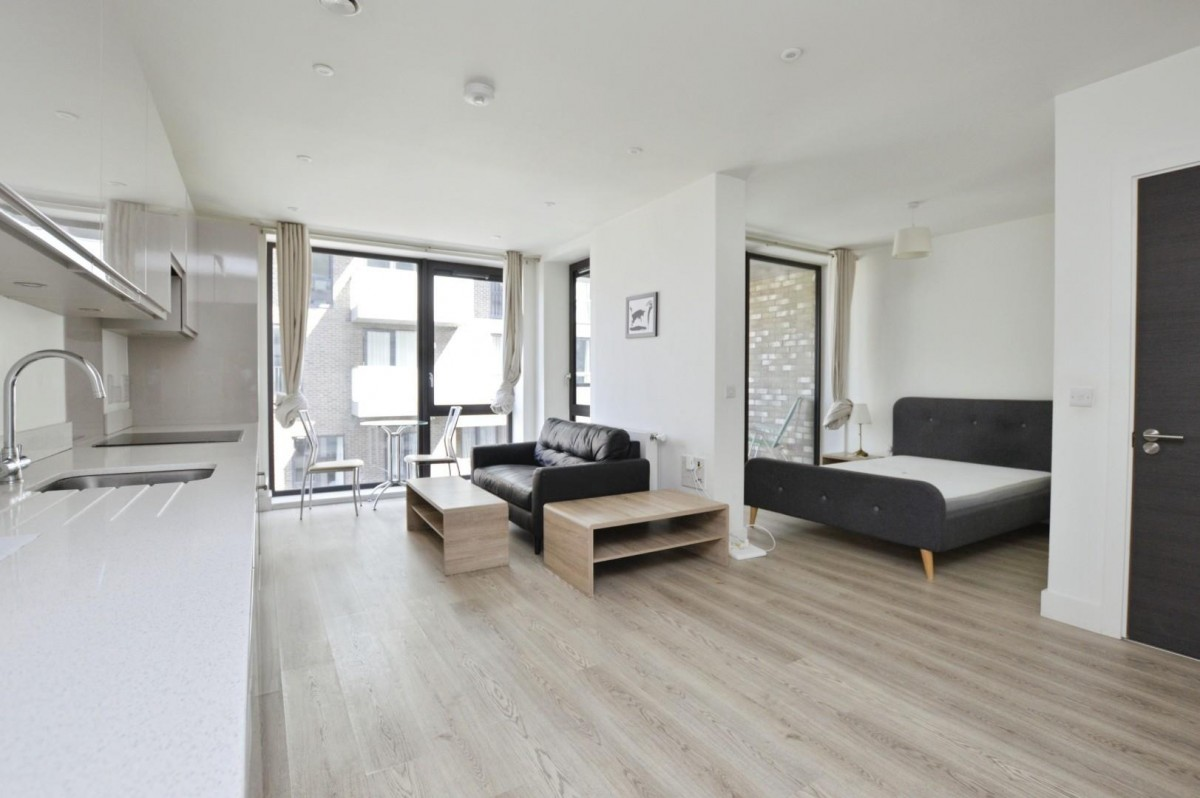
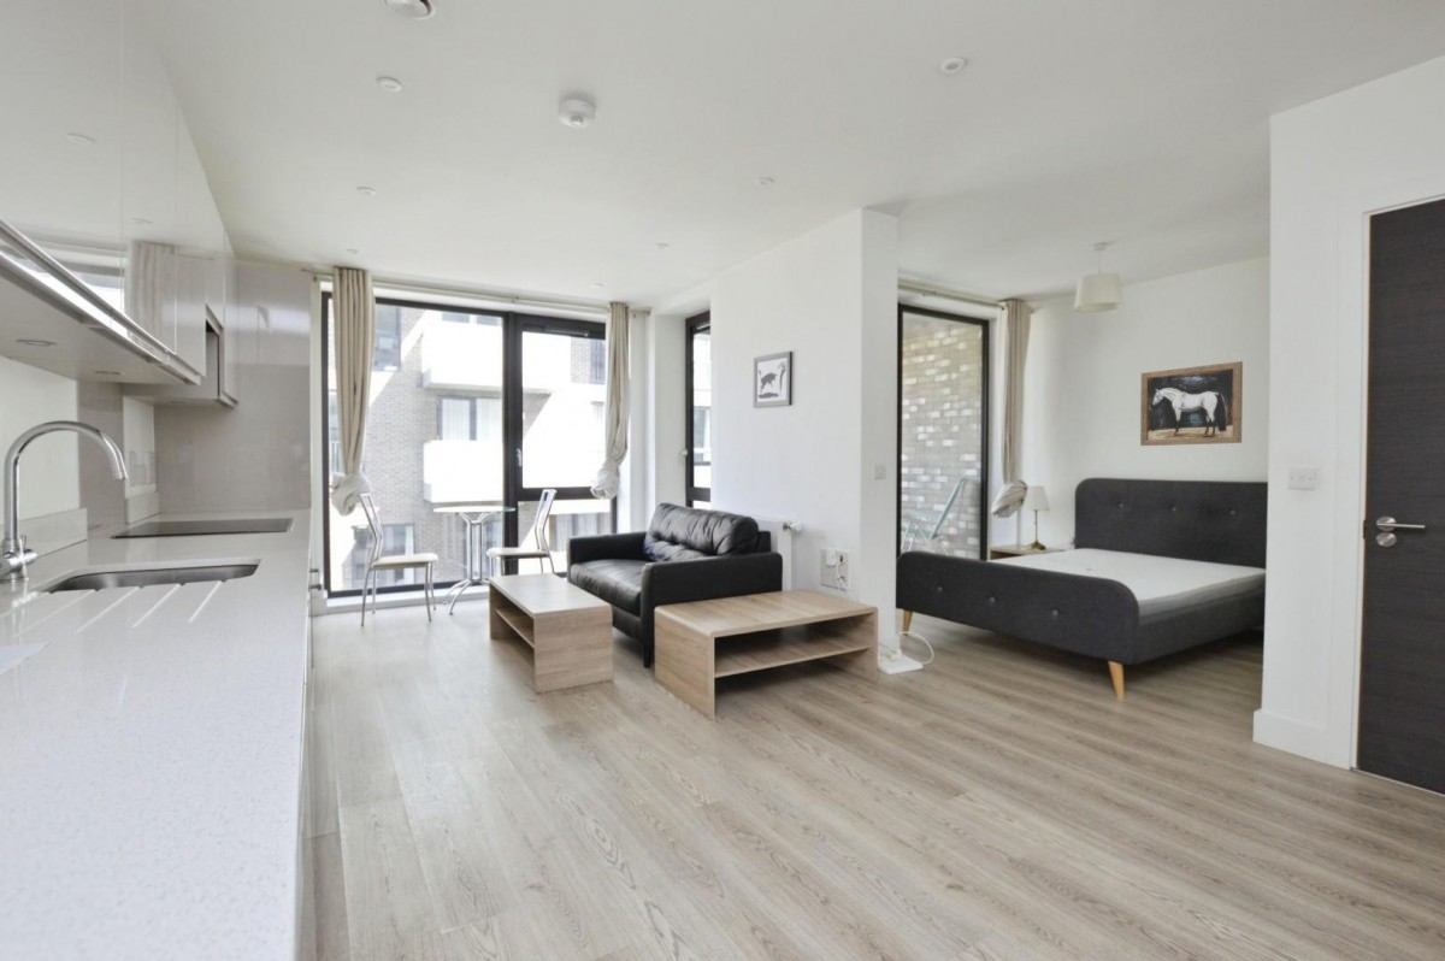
+ wall art (1189, 406)
